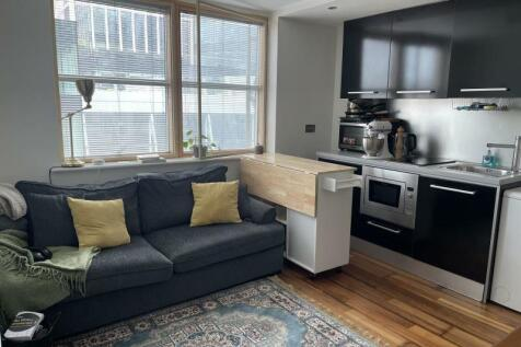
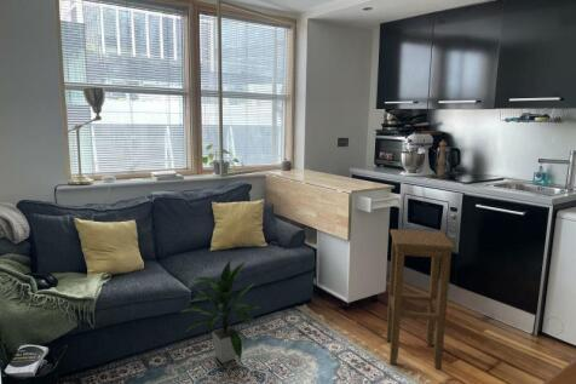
+ stool (415, 297)
+ indoor plant (224, 313)
